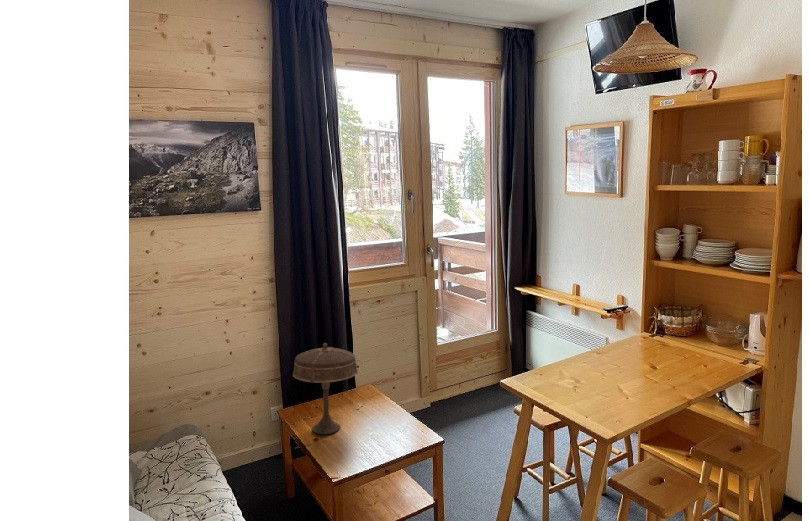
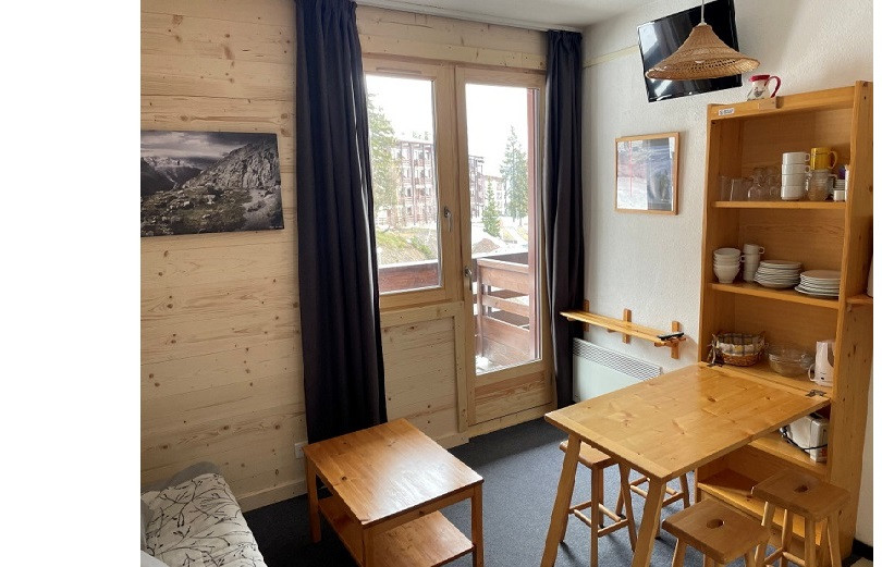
- table lamp (325, 386)
